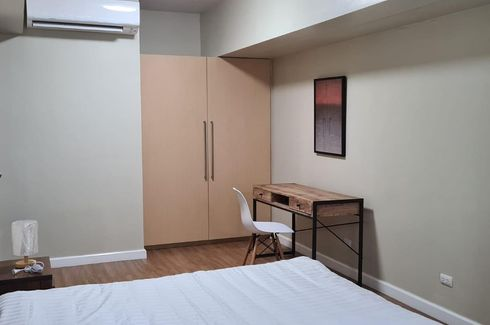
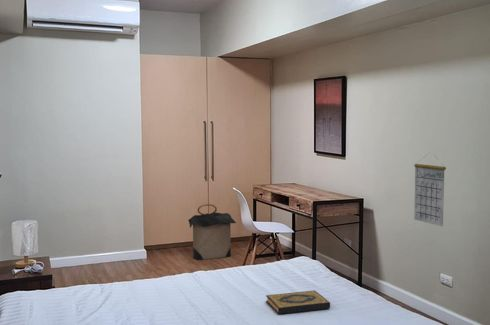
+ laundry hamper (212, 229)
+ hardback book (297, 301)
+ calendar (429, 187)
